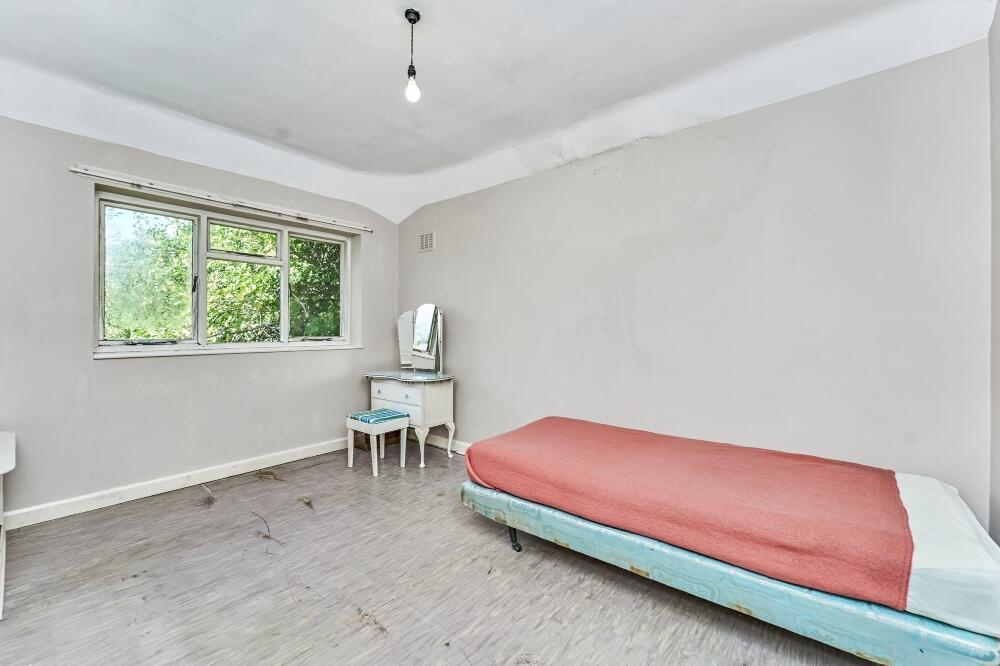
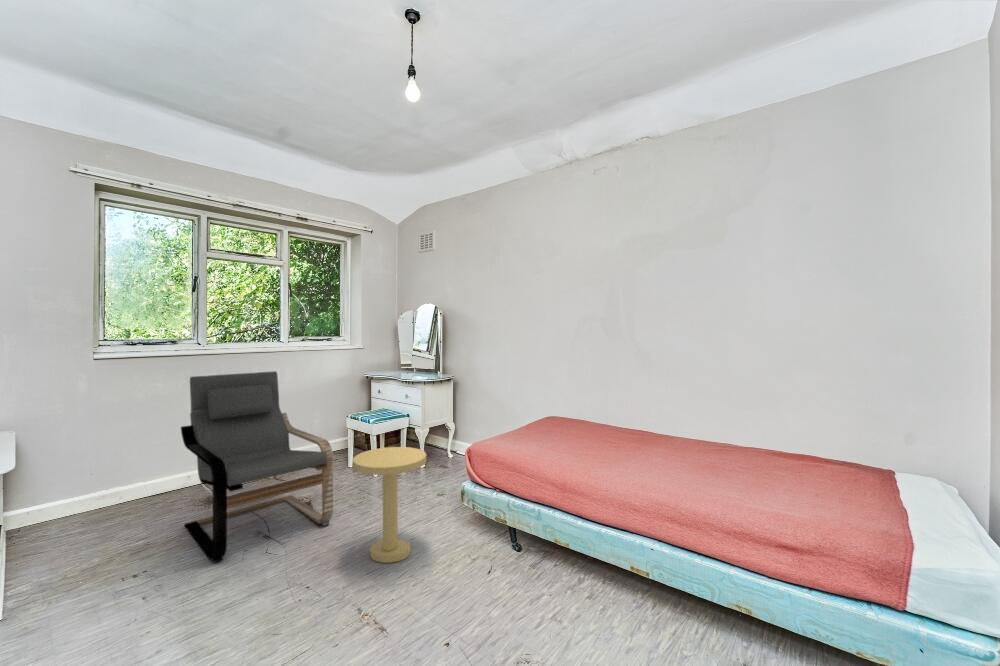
+ side table (390, 505)
+ armchair (256, 450)
